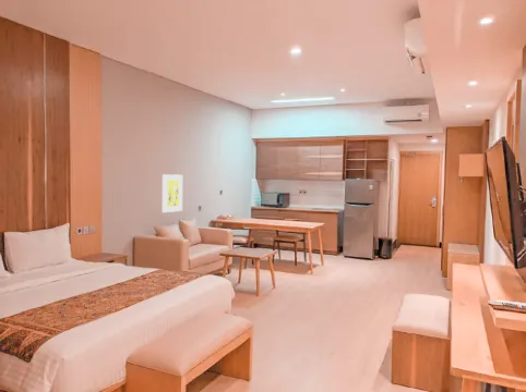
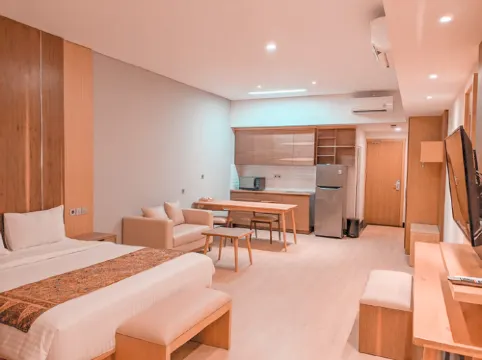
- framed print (172, 193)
